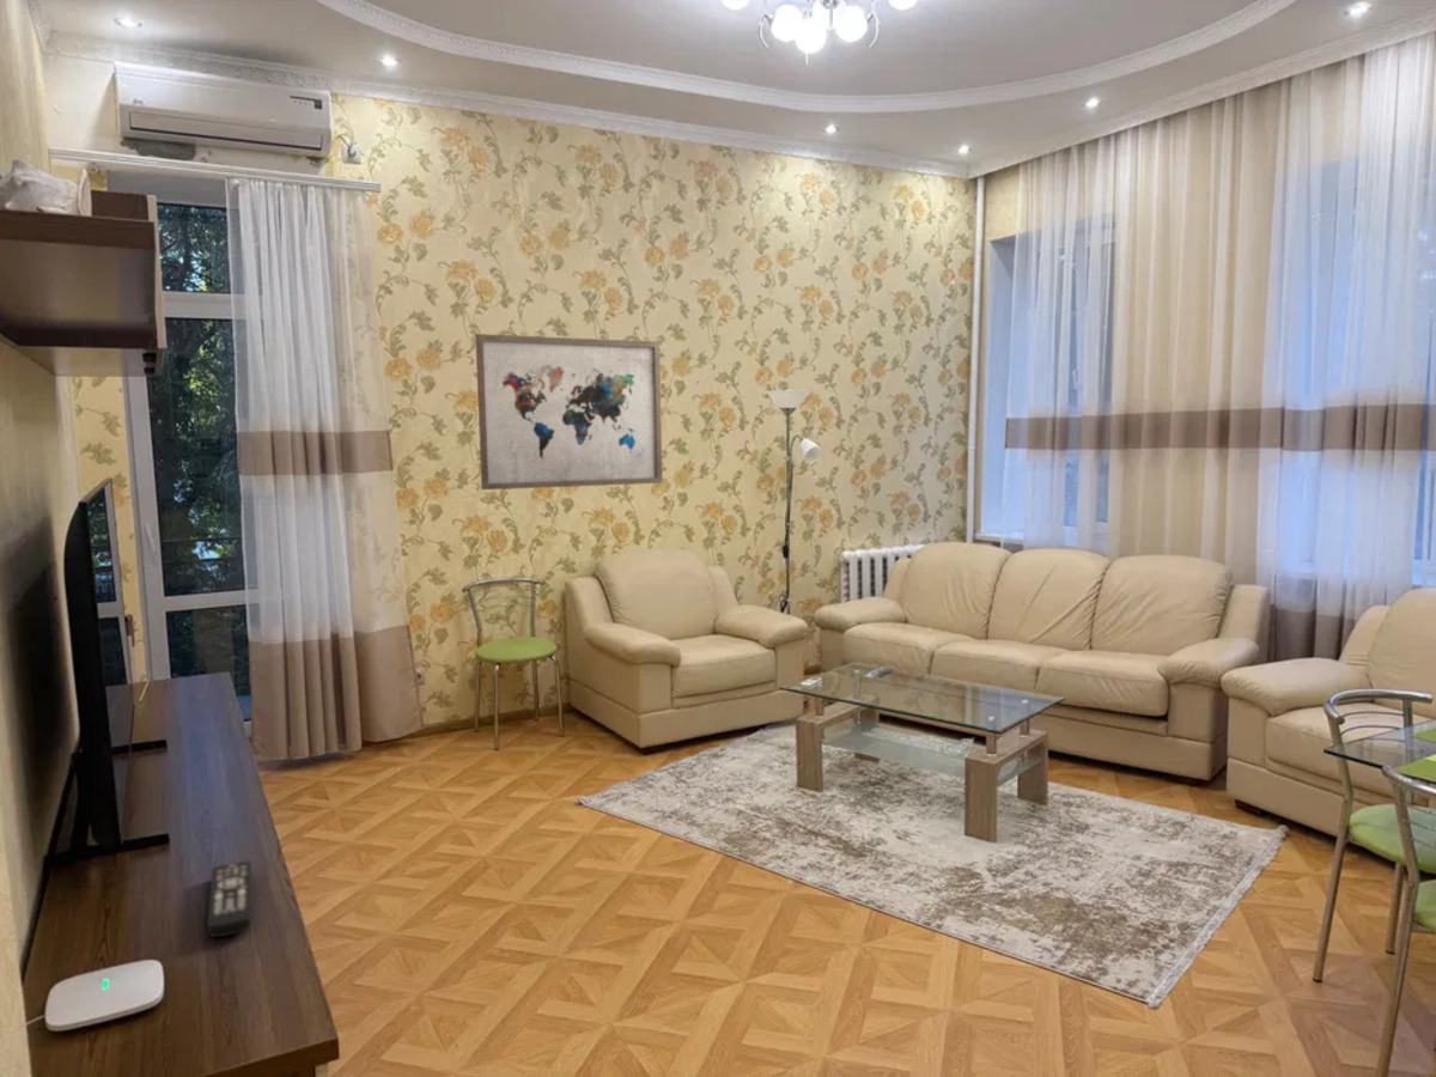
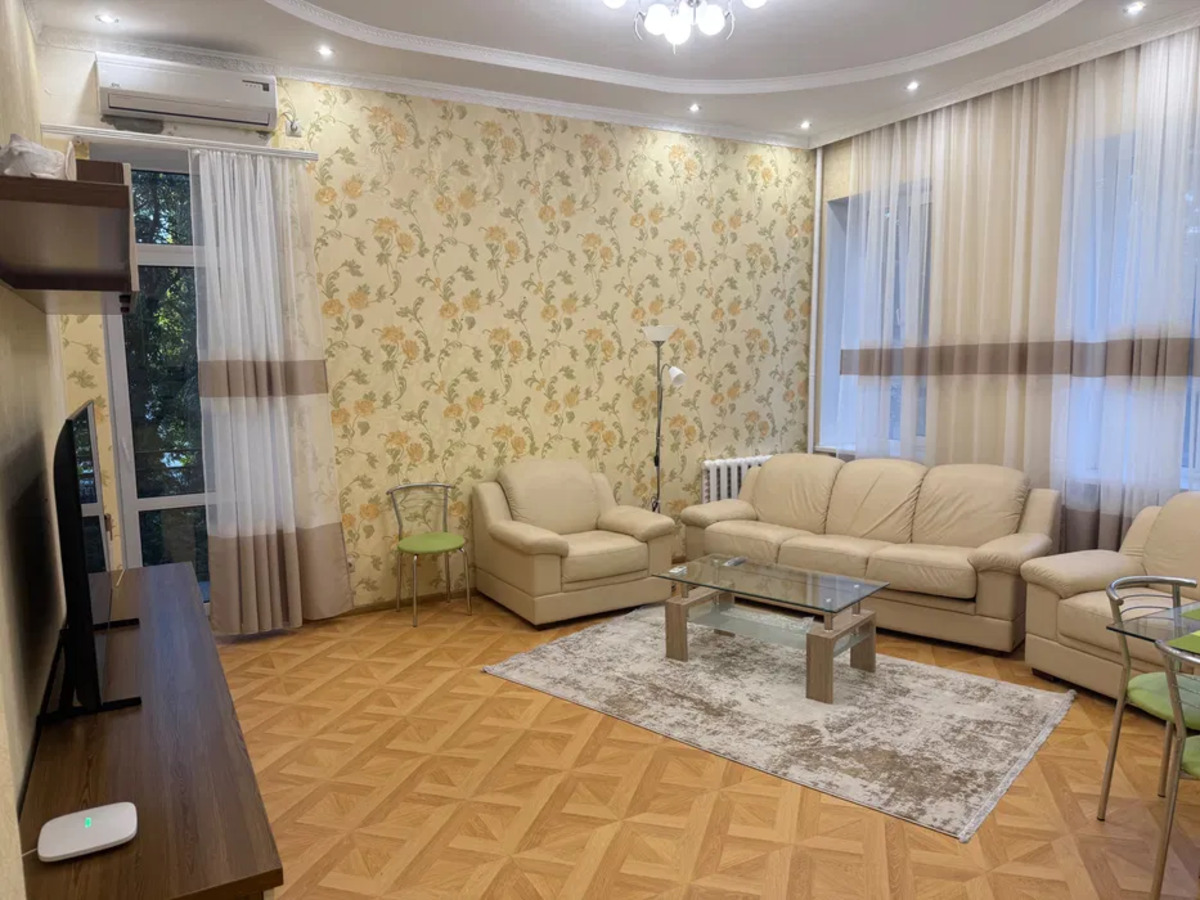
- wall art (573, 412)
- remote control (231, 896)
